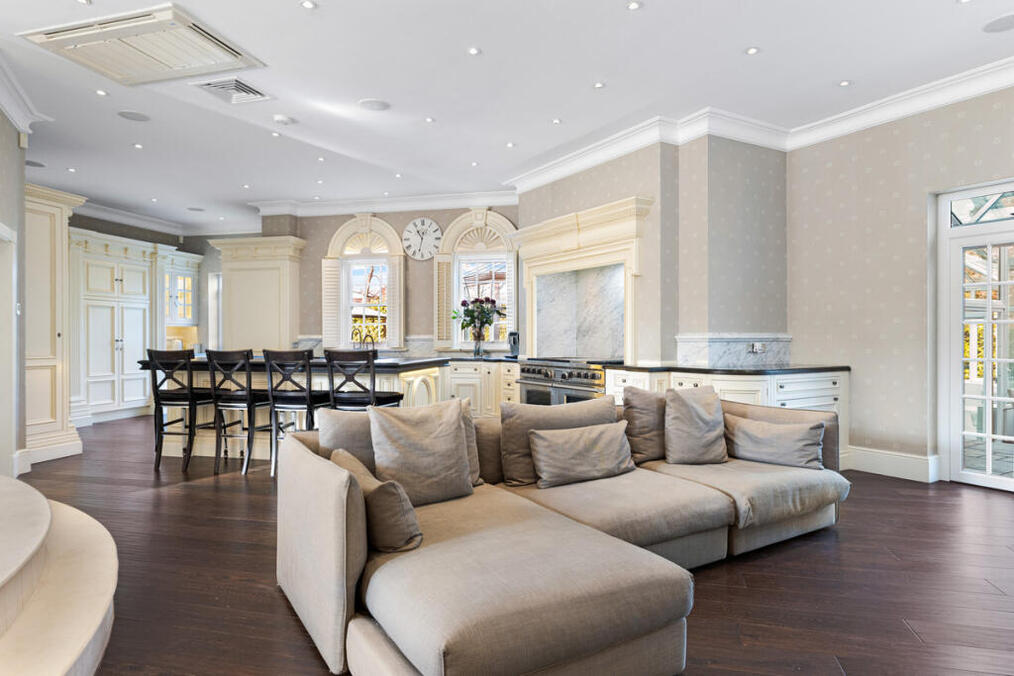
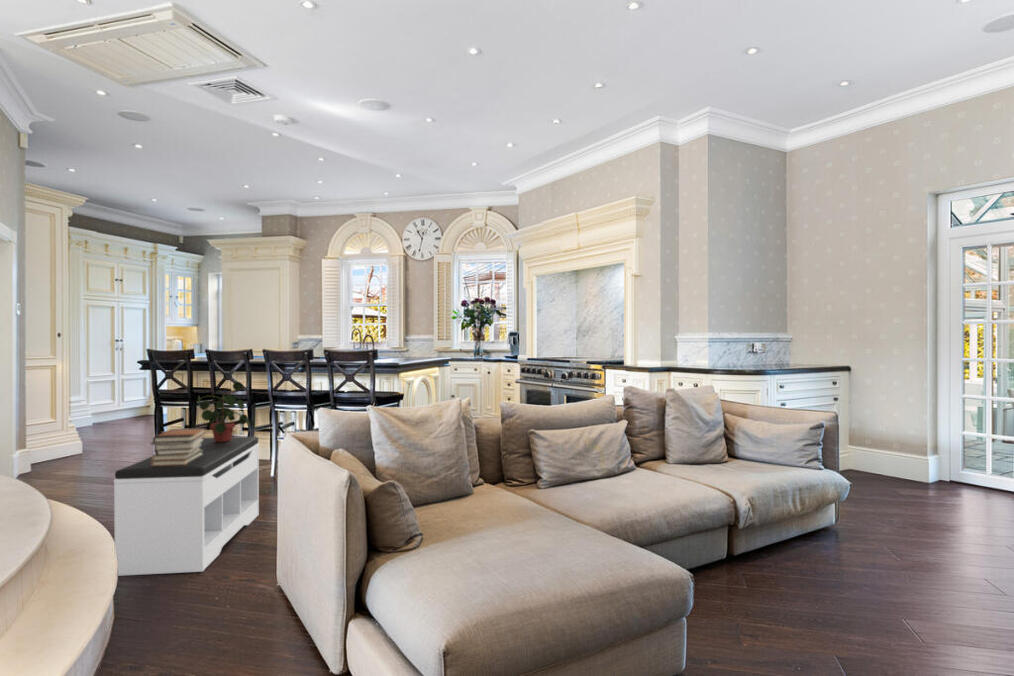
+ bench (197, 495)
+ potted plant (224, 411)
+ book stack (179, 445)
